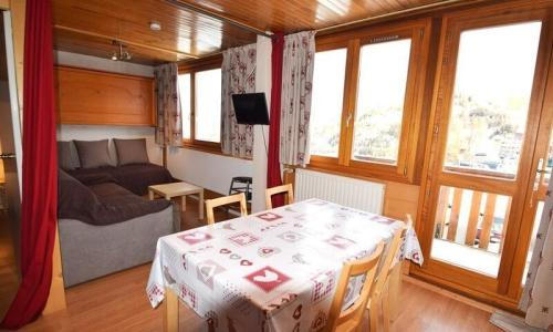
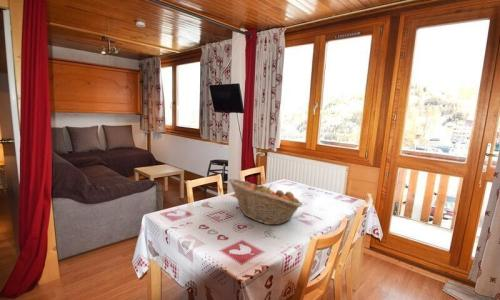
+ fruit basket (263, 197)
